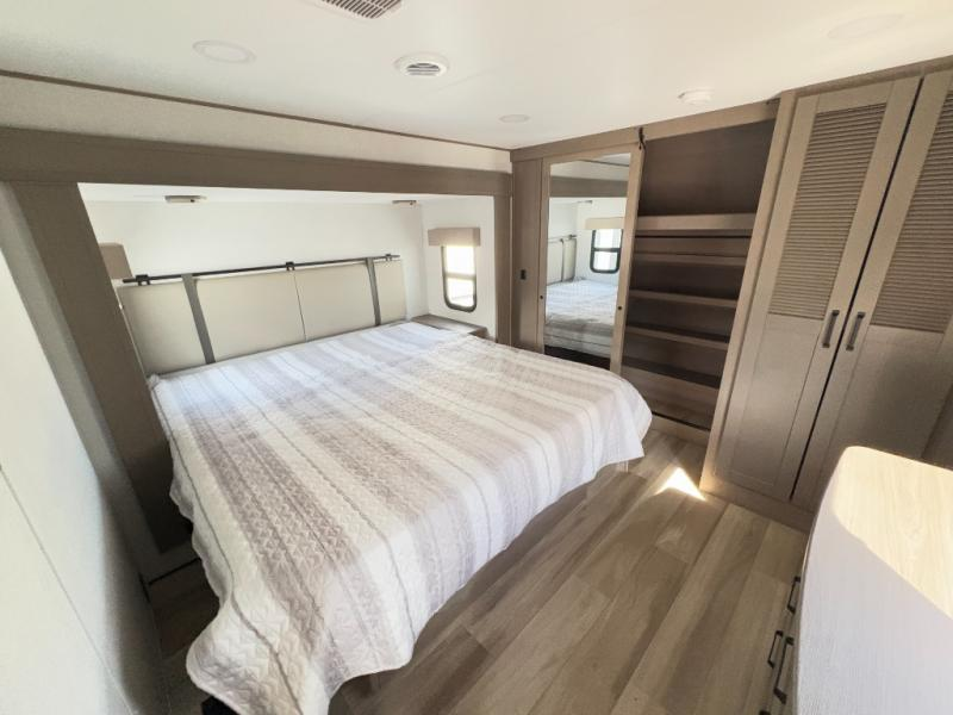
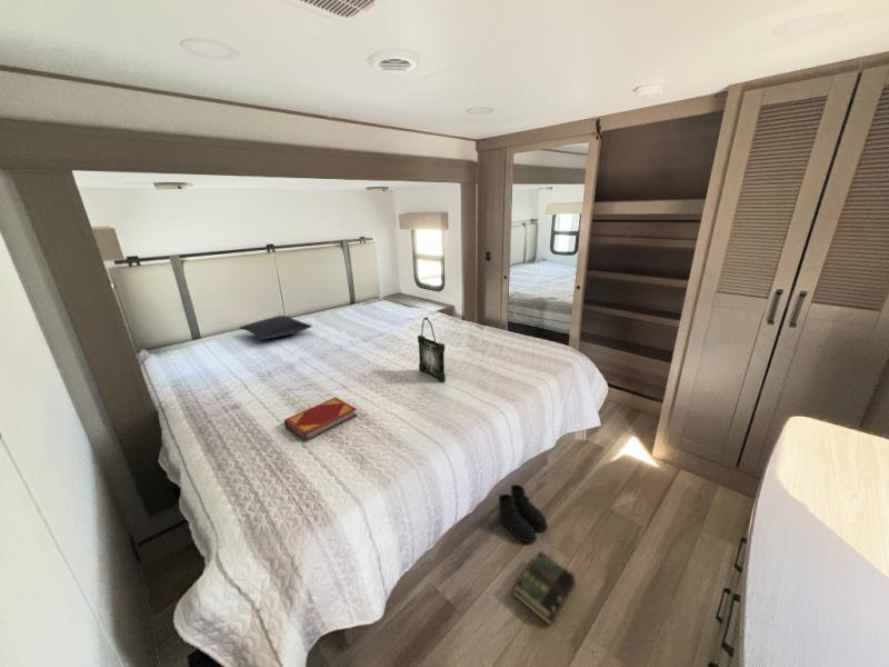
+ hardback book (321, 417)
+ photo frame (428, 347)
+ pillow (276, 327)
+ book (543, 584)
+ boots (522, 509)
